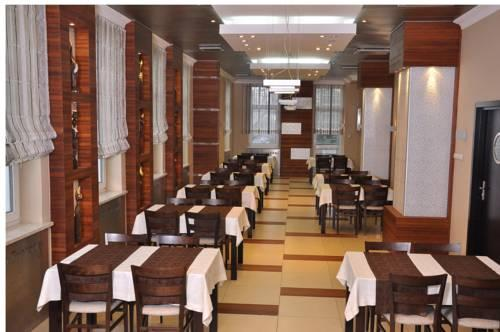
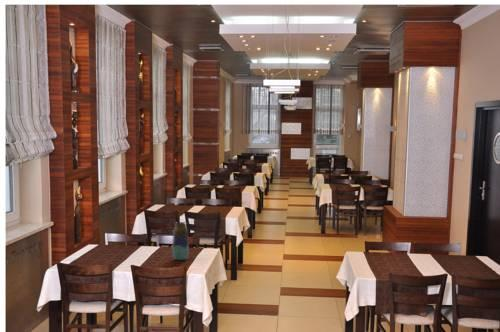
+ vase (180, 241)
